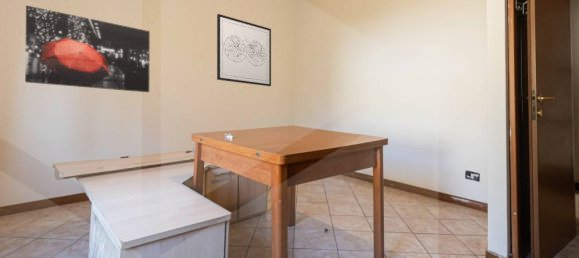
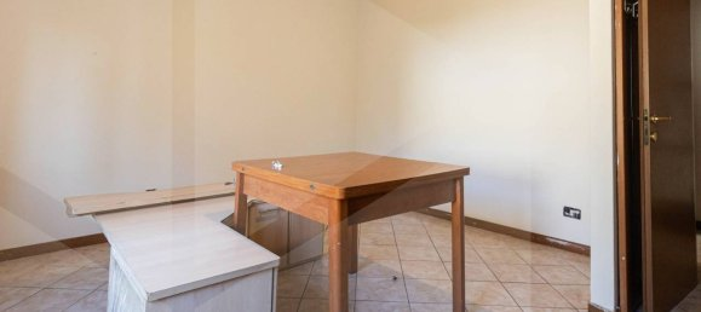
- wall art (94, 53)
- wall art (245, 52)
